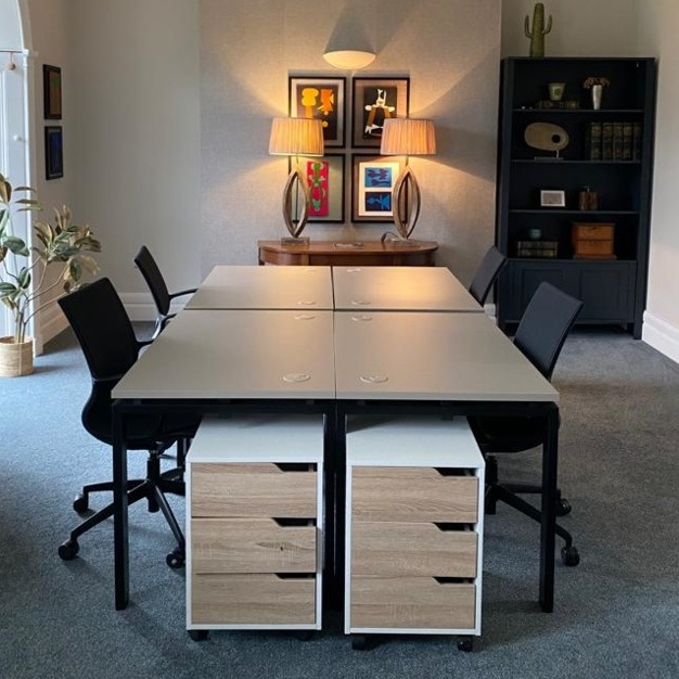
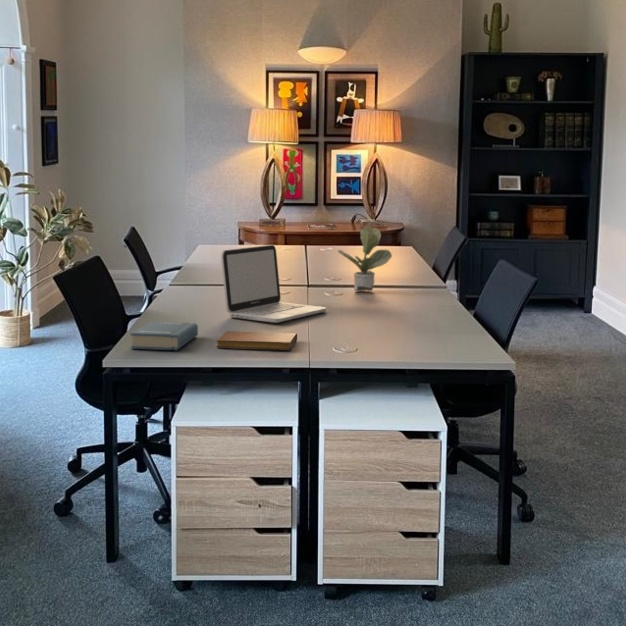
+ laptop (275, 281)
+ book (165, 335)
+ notebook (257, 340)
+ potted plant (364, 260)
